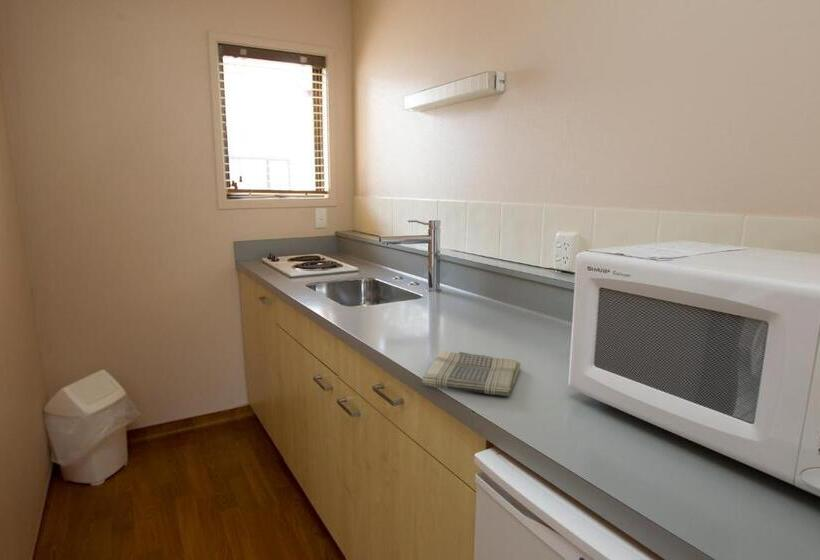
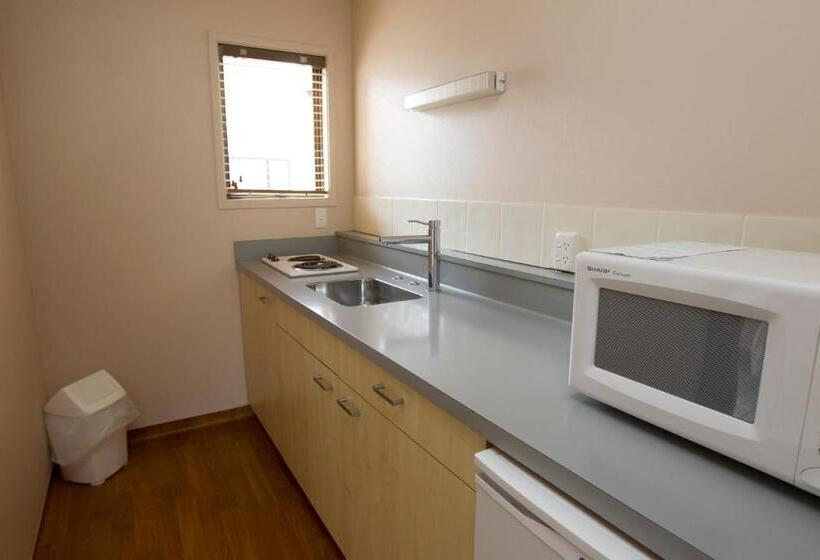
- dish towel (473, 369)
